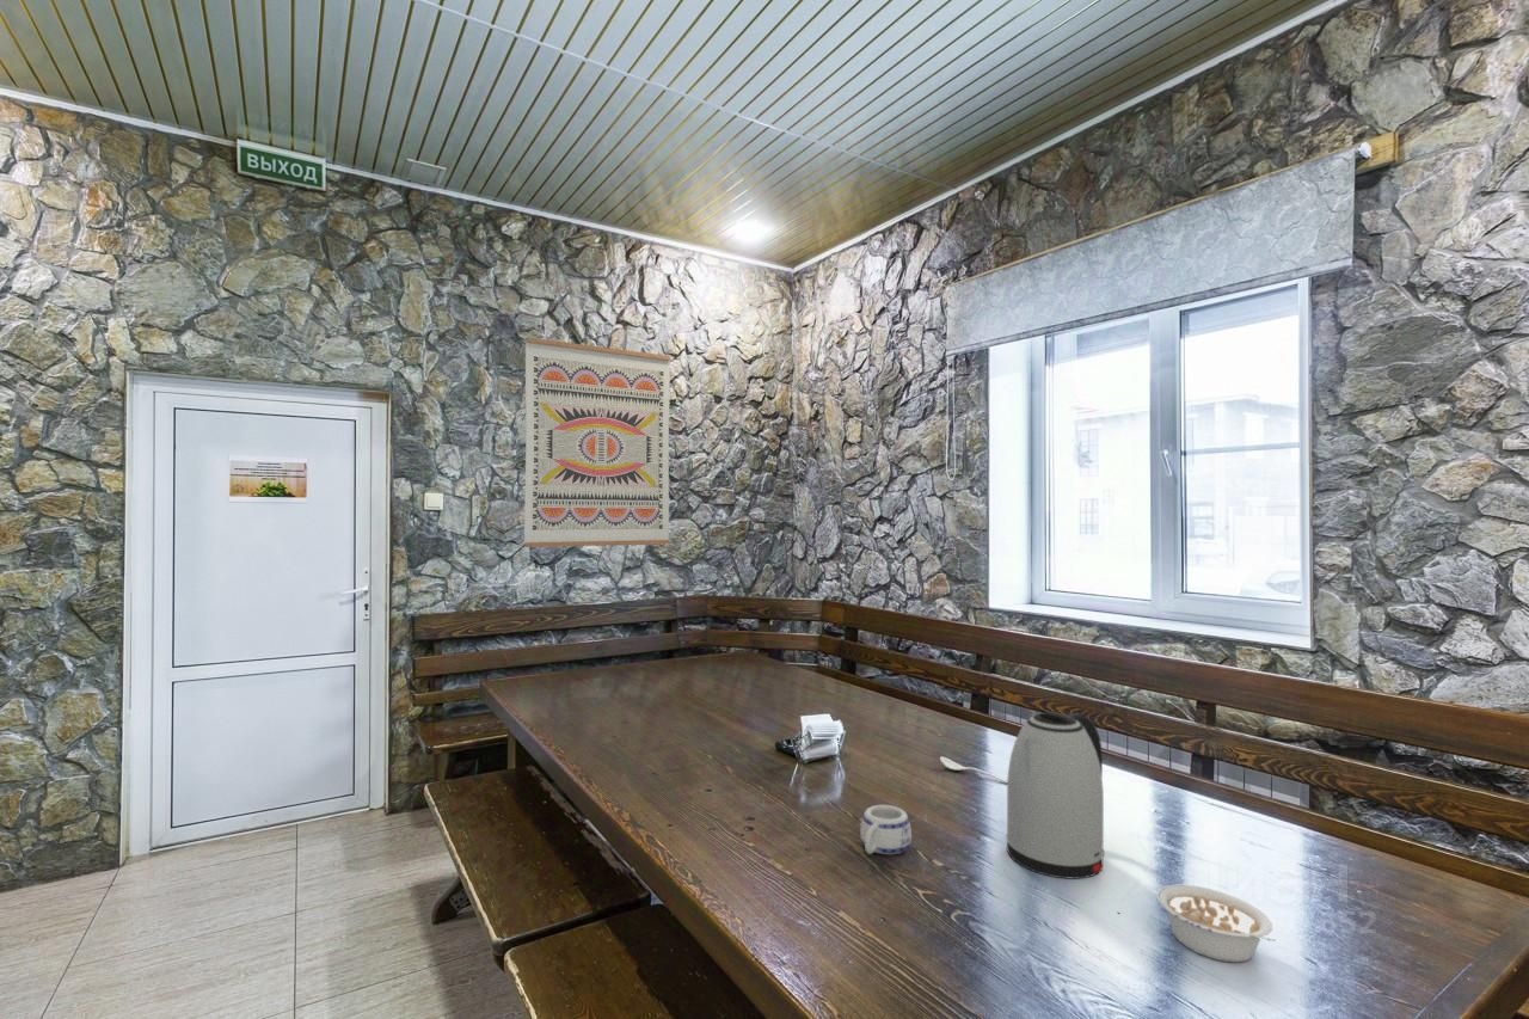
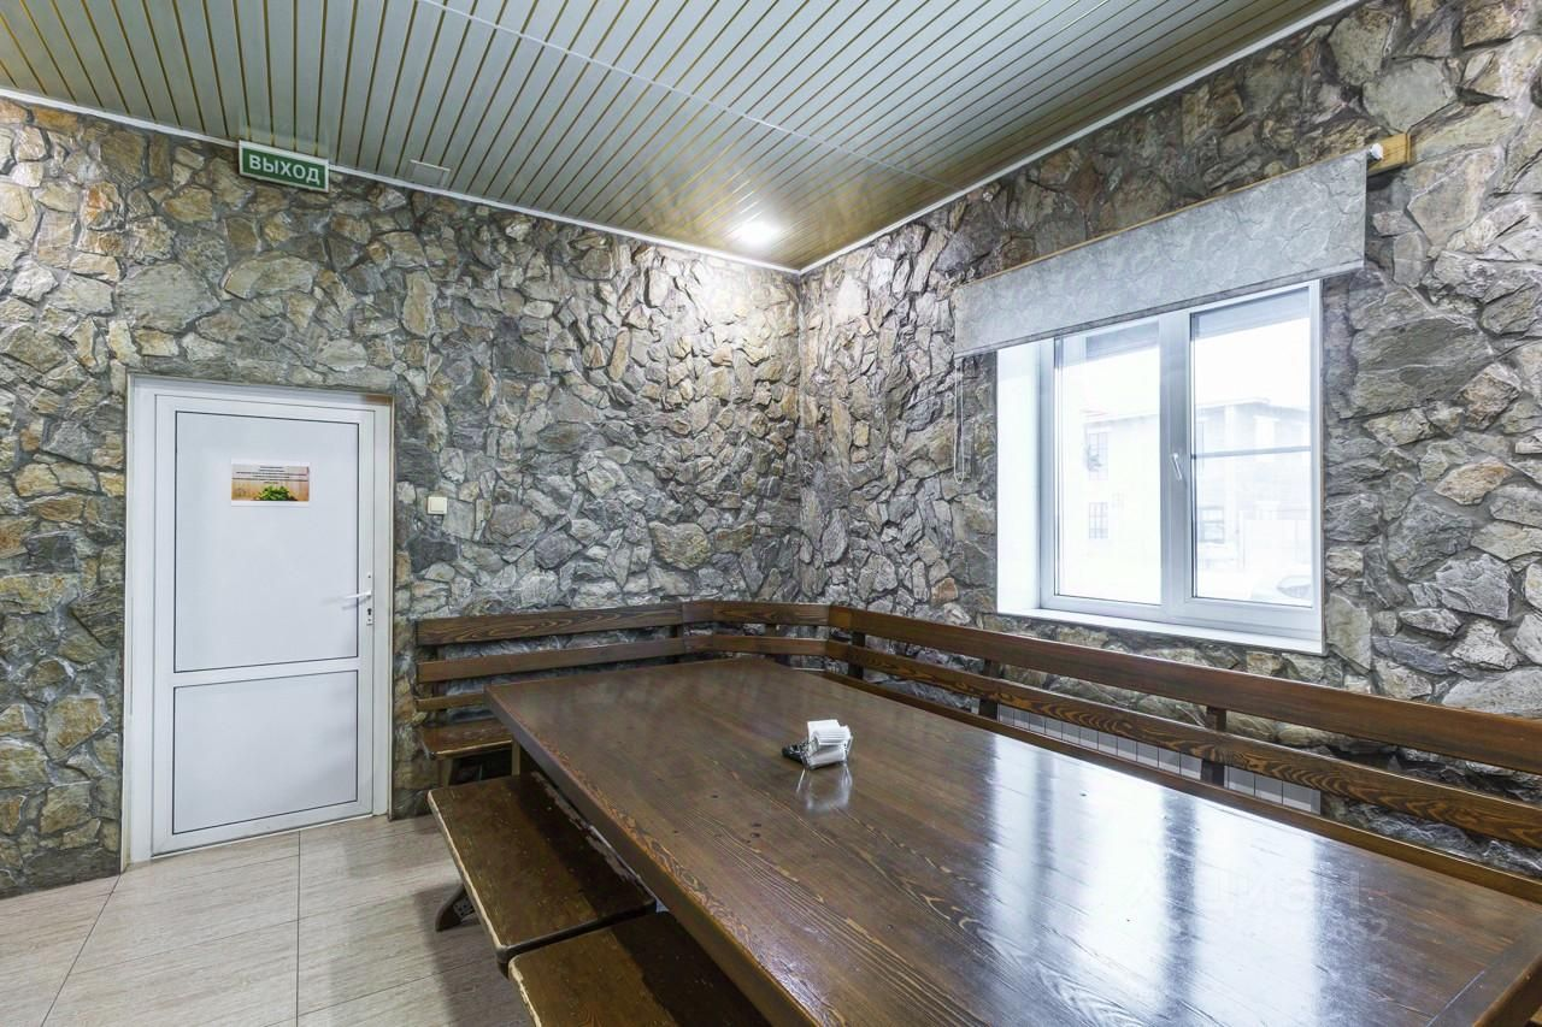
- spoon (978, 771)
- legume (1216, 923)
- wall art (601, 446)
- kettle (1063, 781)
- mug (882, 831)
